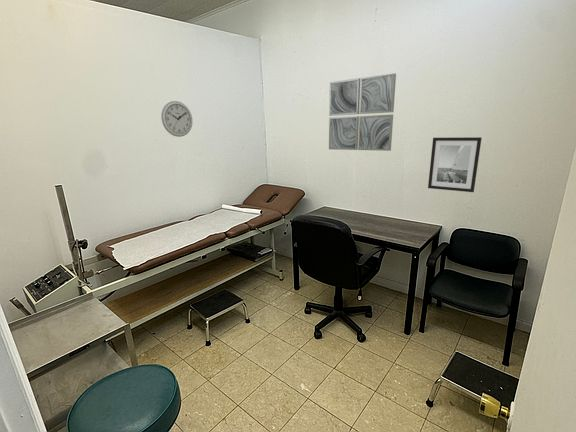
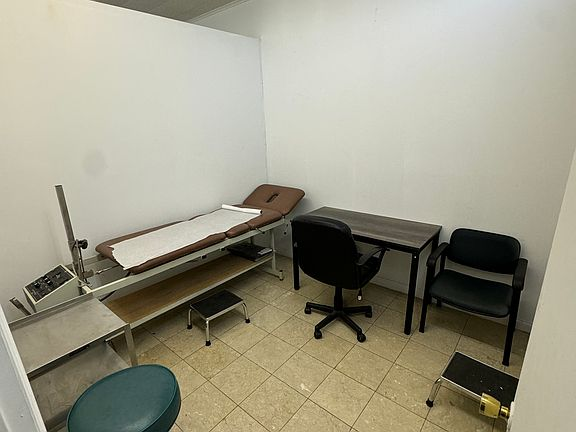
- wall art (453, 164)
- wall clock (177, 119)
- wall art (359, 116)
